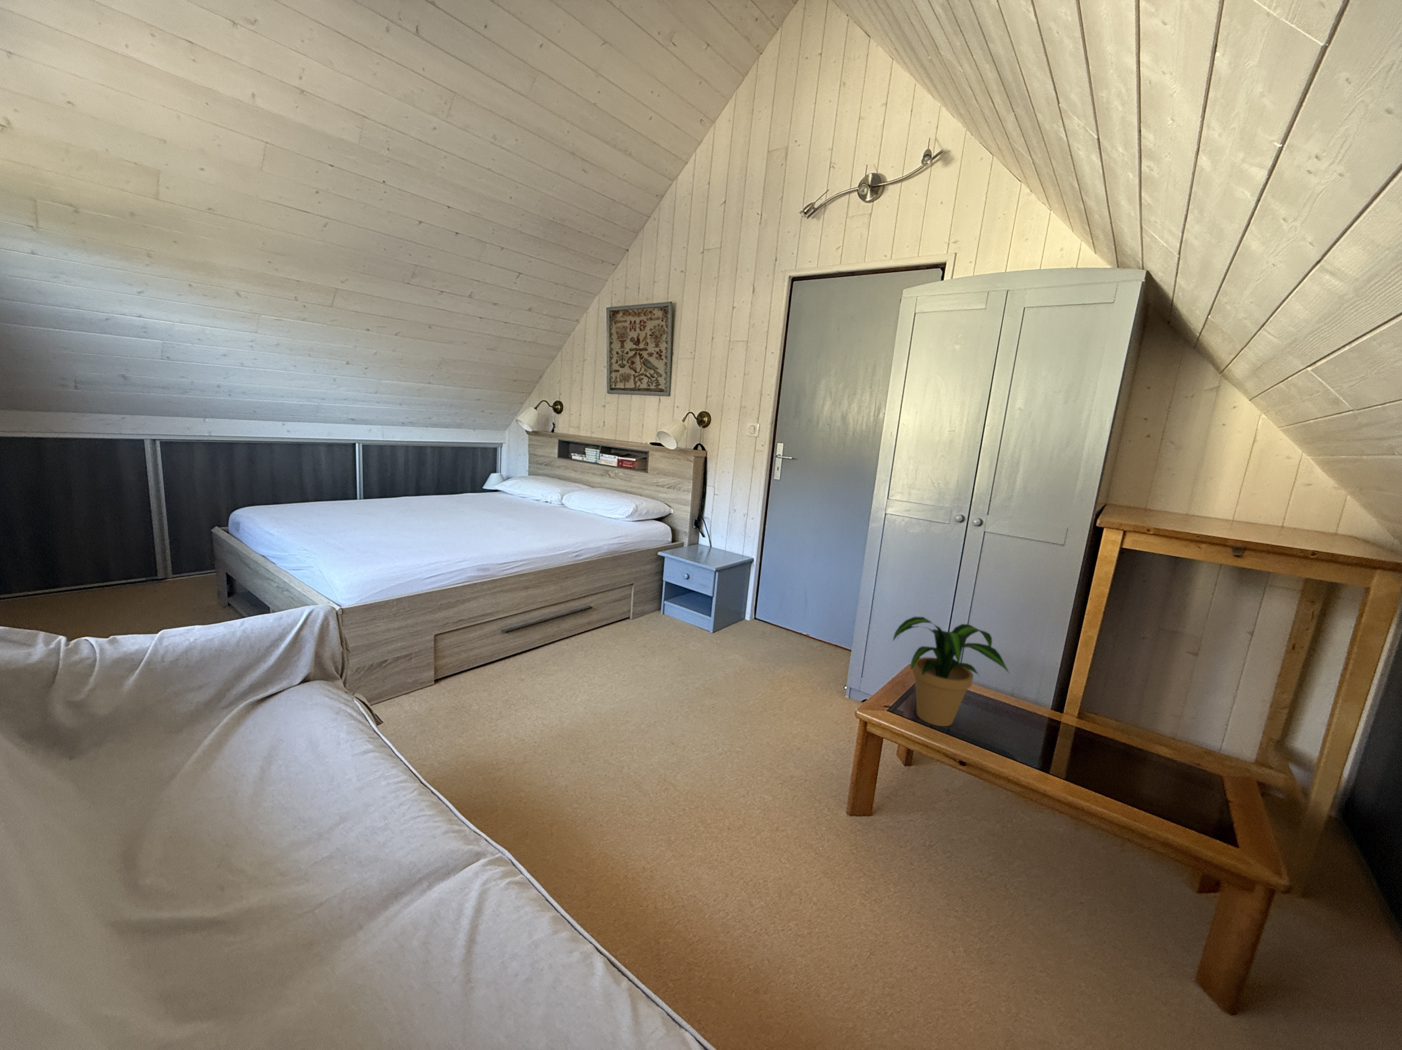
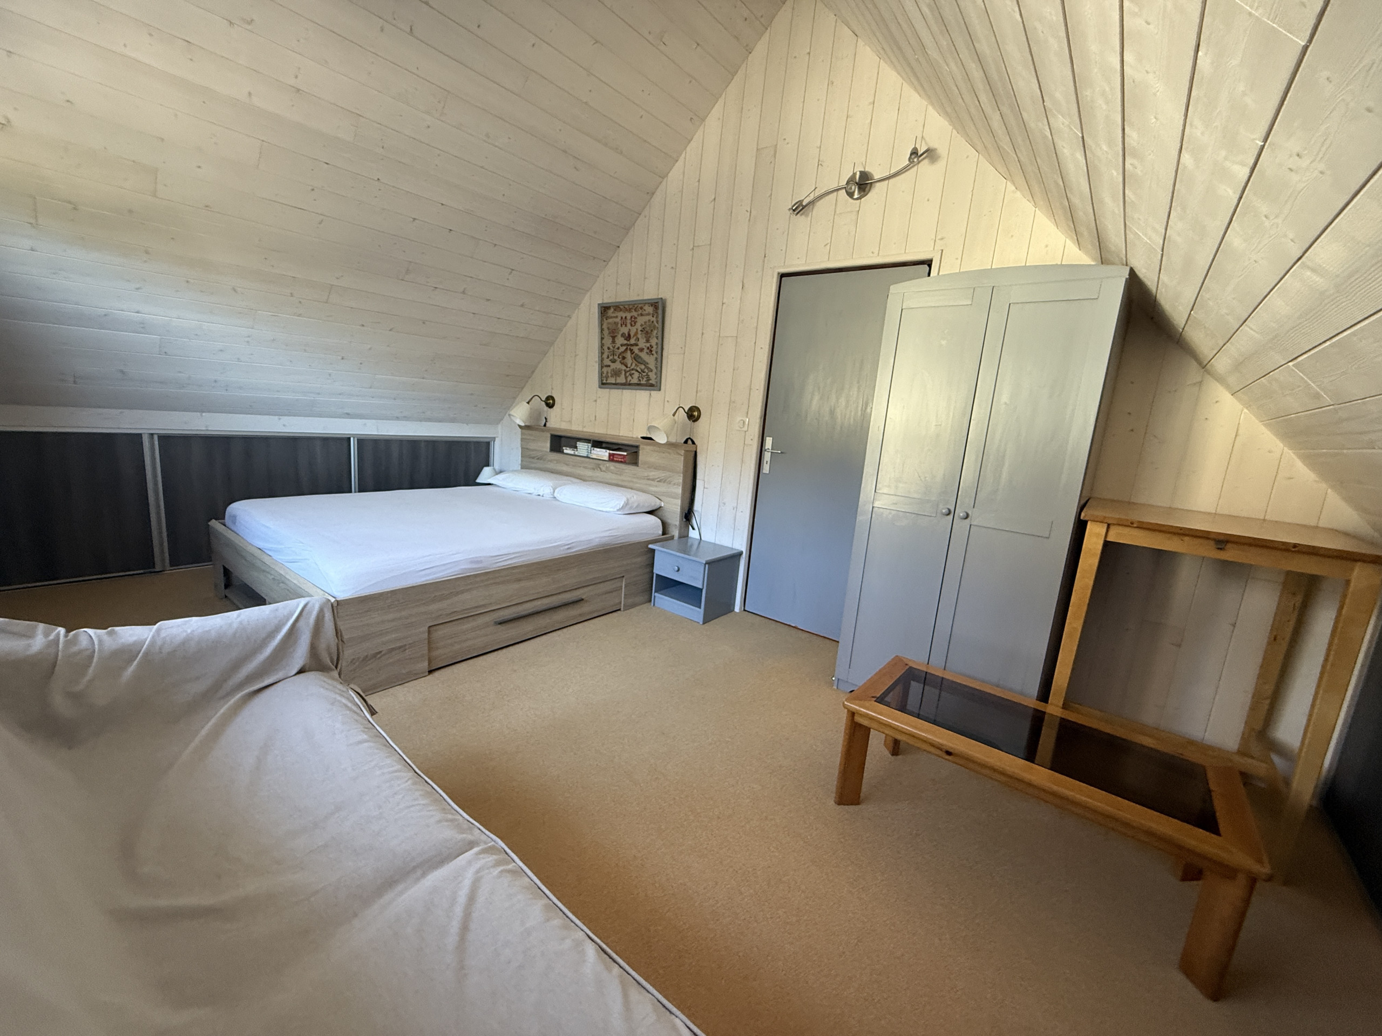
- potted plant (942, 671)
